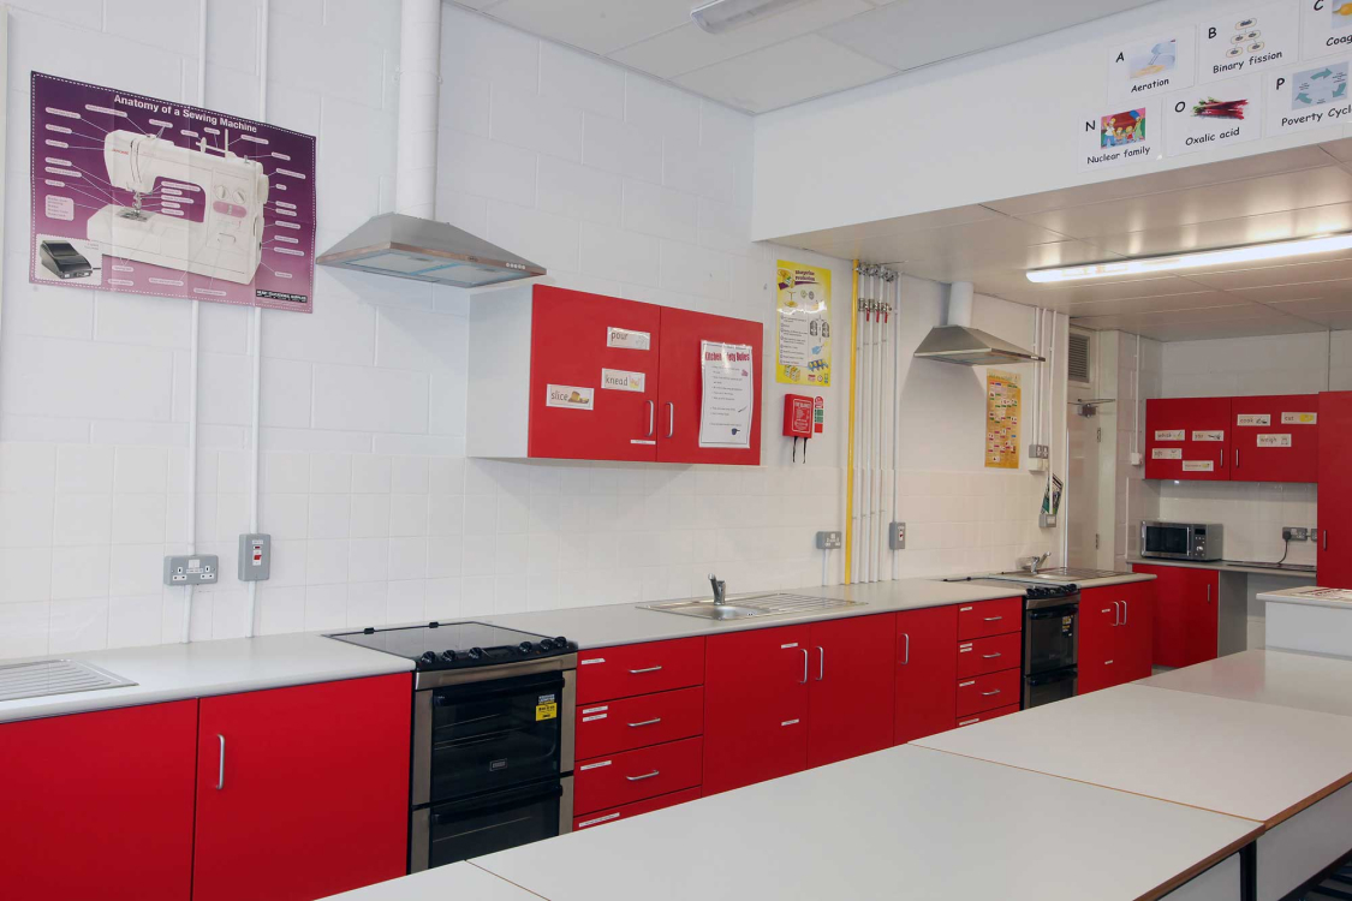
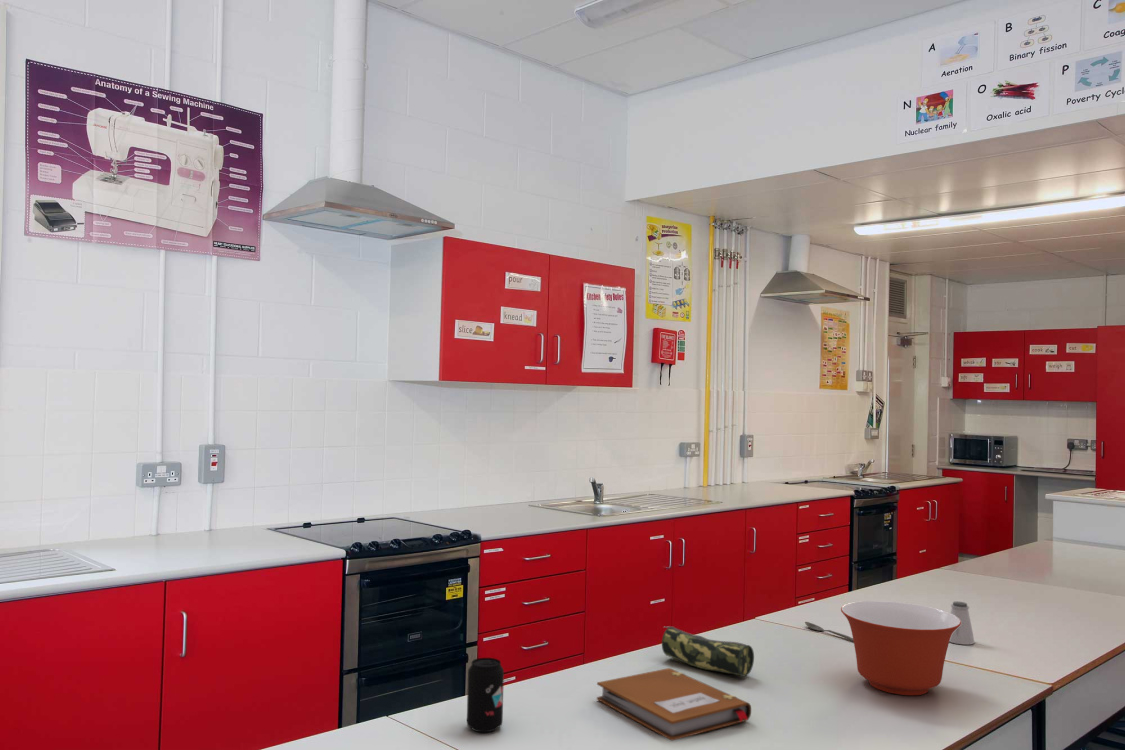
+ beverage can (485, 694)
+ pencil case (704, 651)
+ mixing bowl (899, 649)
+ notebook (674, 701)
+ saltshaker (960, 620)
+ spoon (833, 633)
